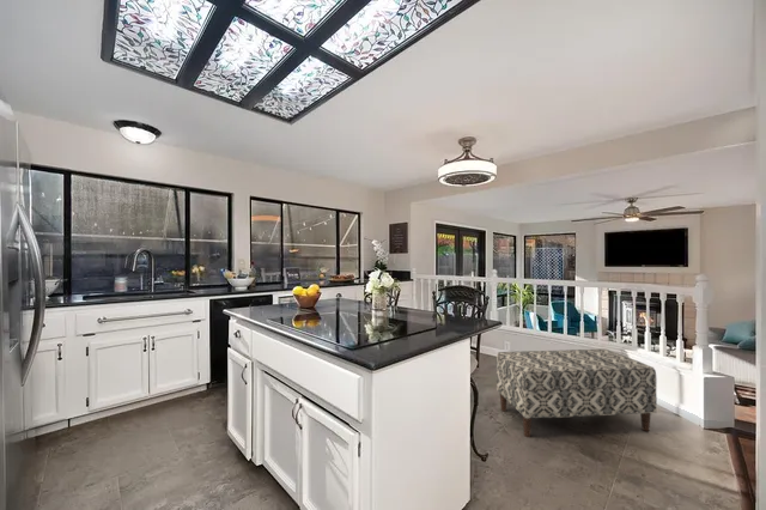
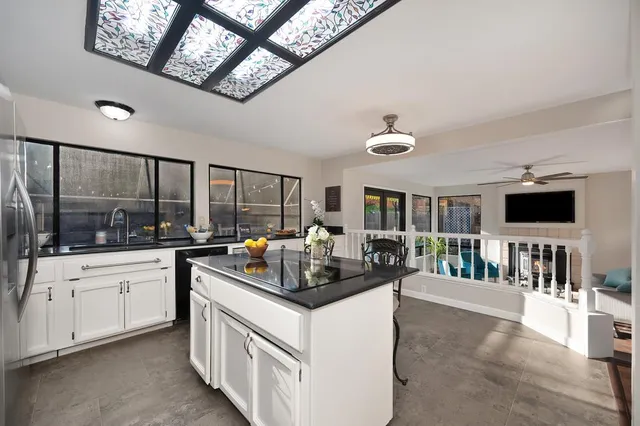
- bench (570, 389)
